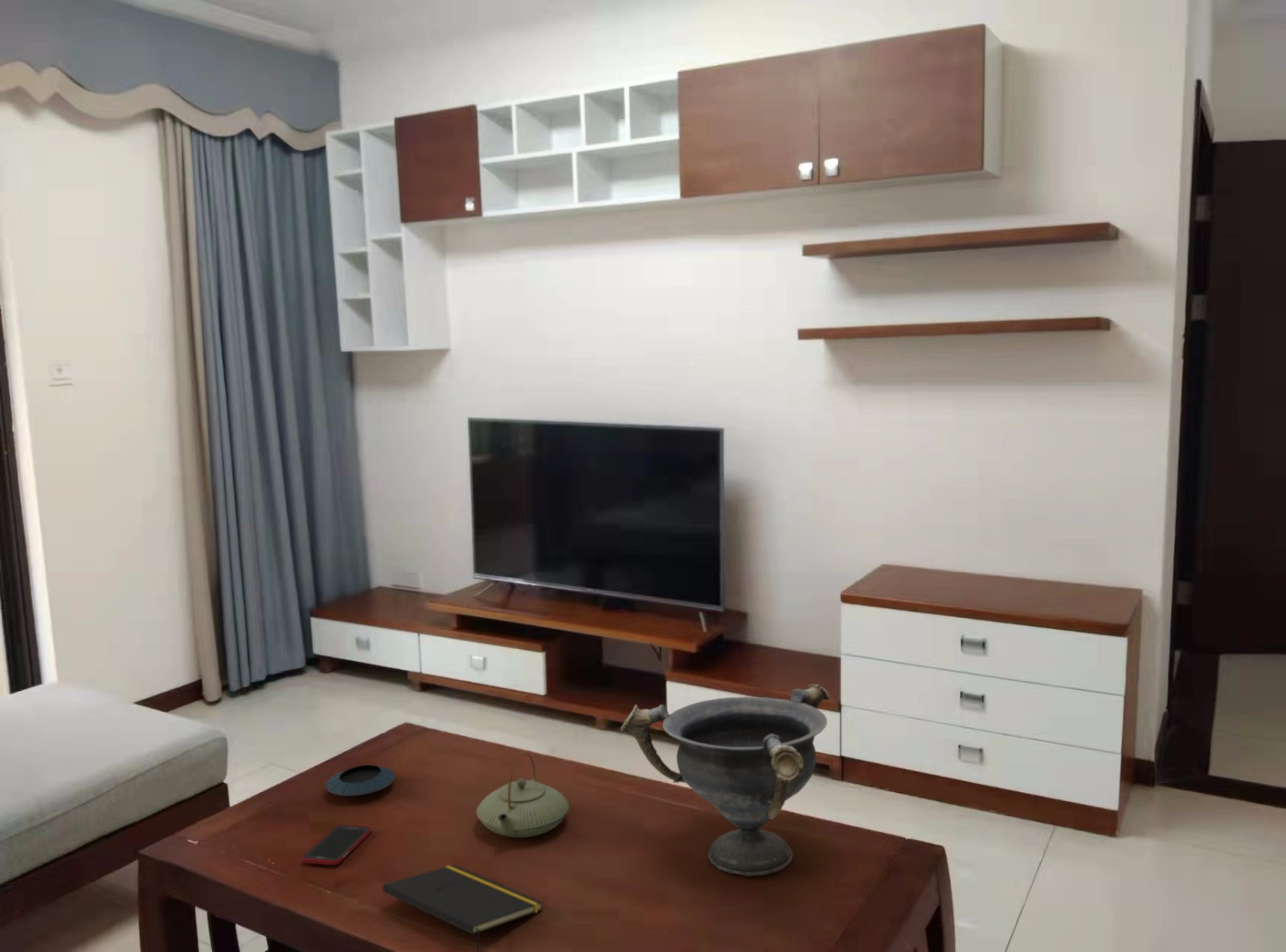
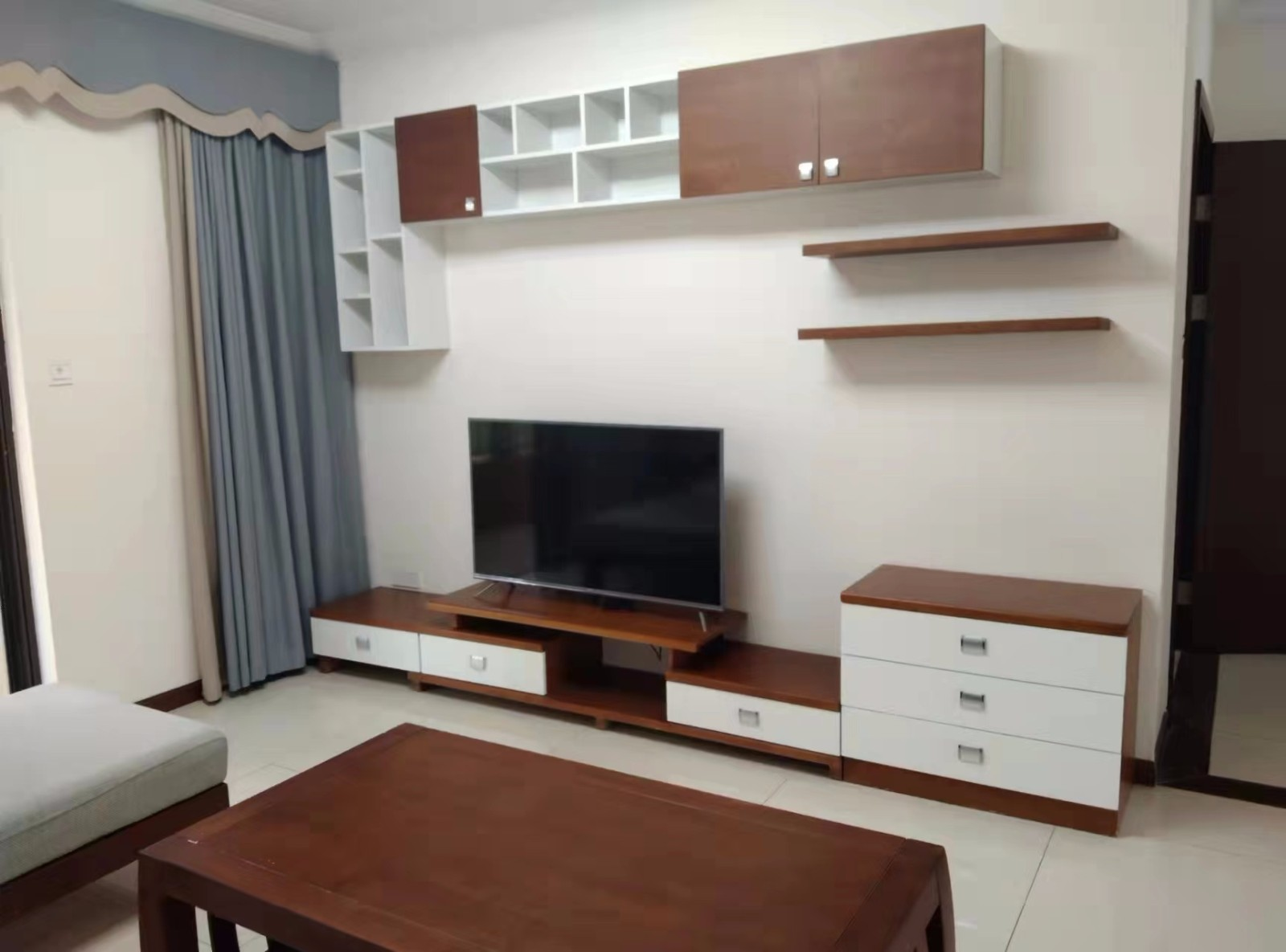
- saucer (360, 778)
- cell phone (338, 844)
- decorative bowl (739, 787)
- notepad (462, 897)
- teapot (519, 792)
